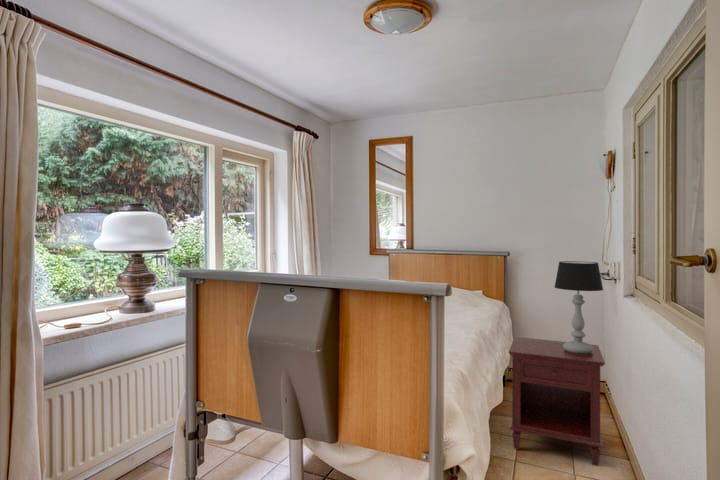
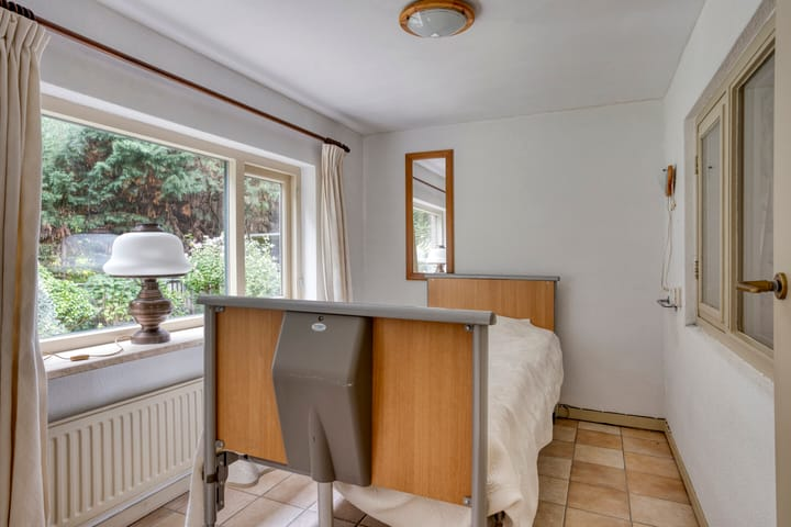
- nightstand (554, 395)
- table lamp (578, 306)
